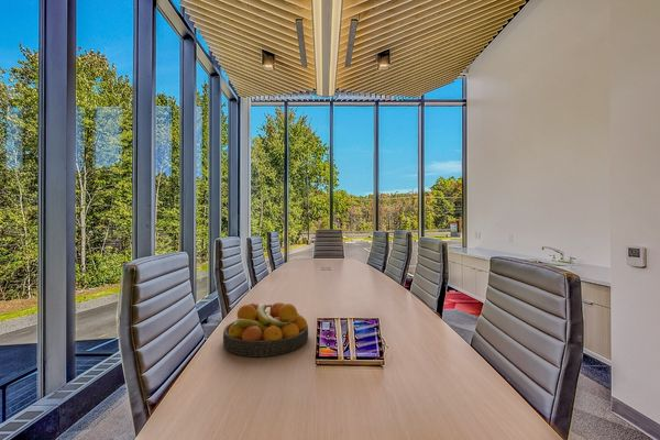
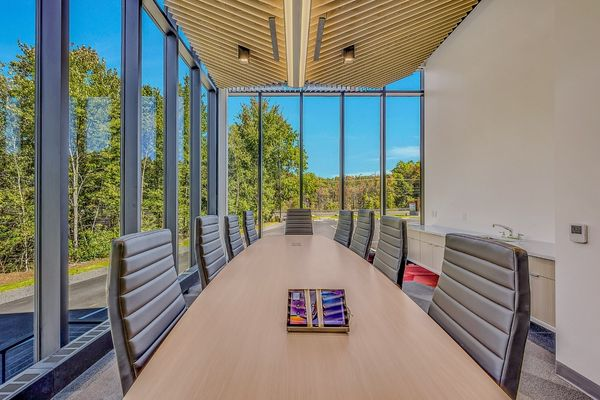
- fruit bowl (266, 321)
